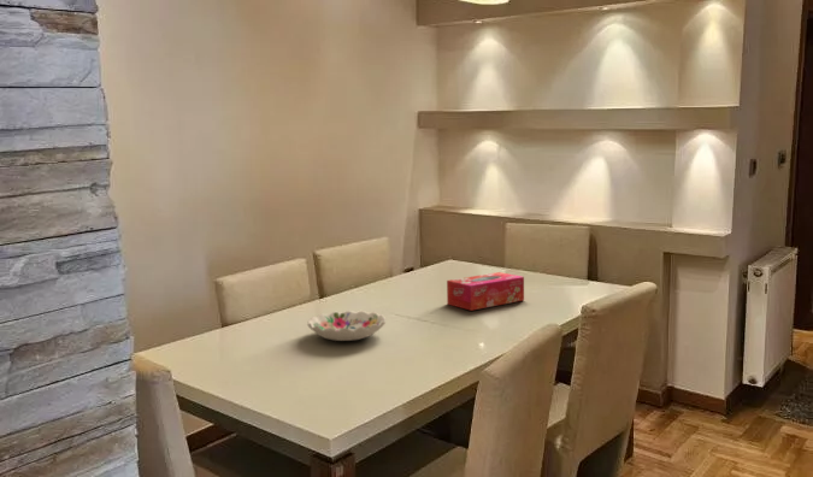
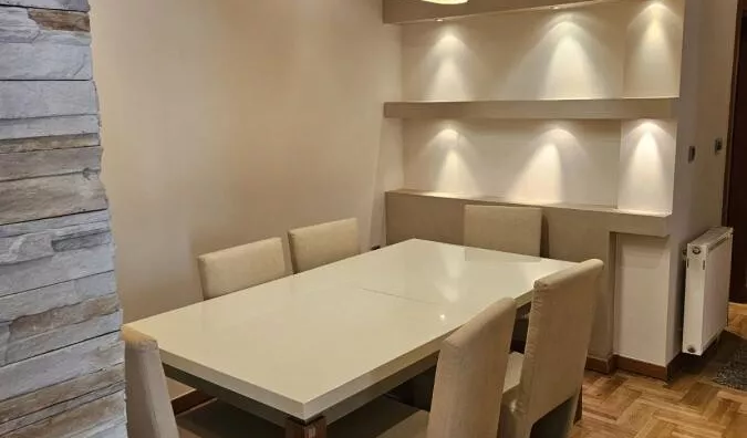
- tissue box (485, 290)
- decorative bowl (347, 328)
